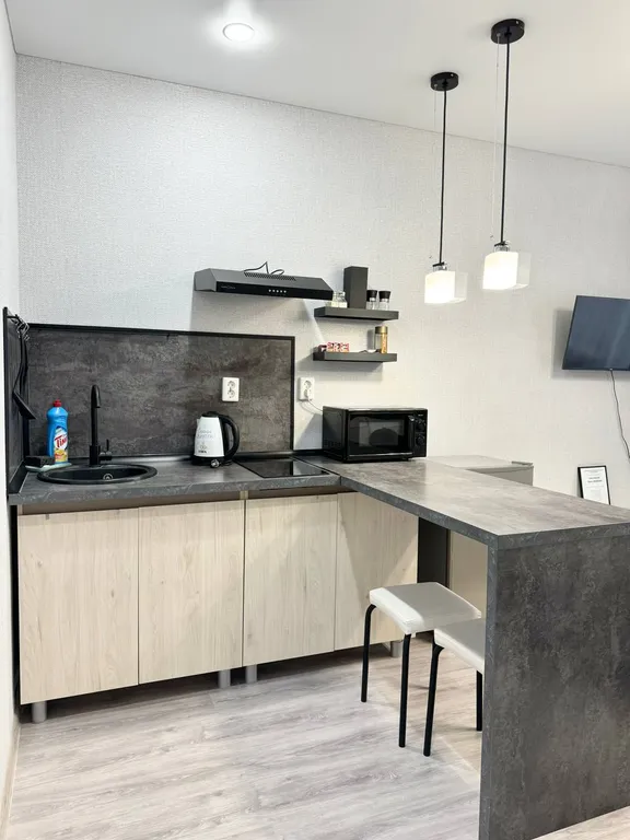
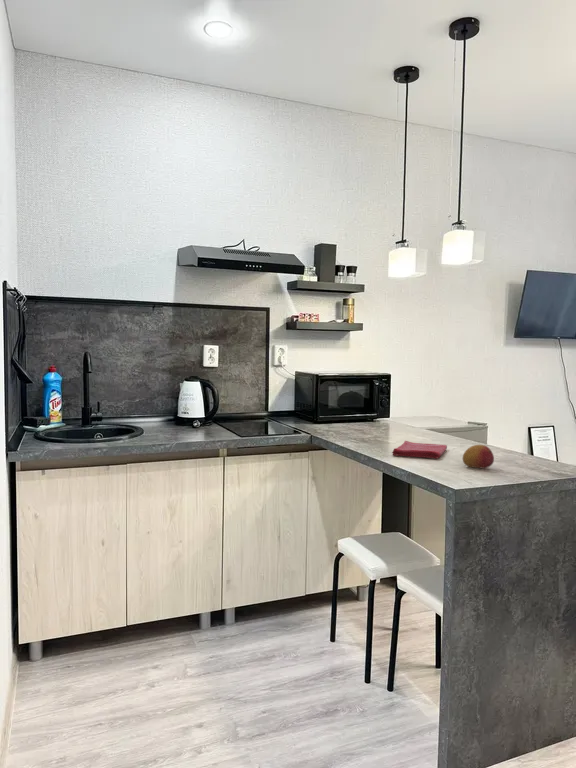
+ fruit (477, 456)
+ dish towel (420, 448)
